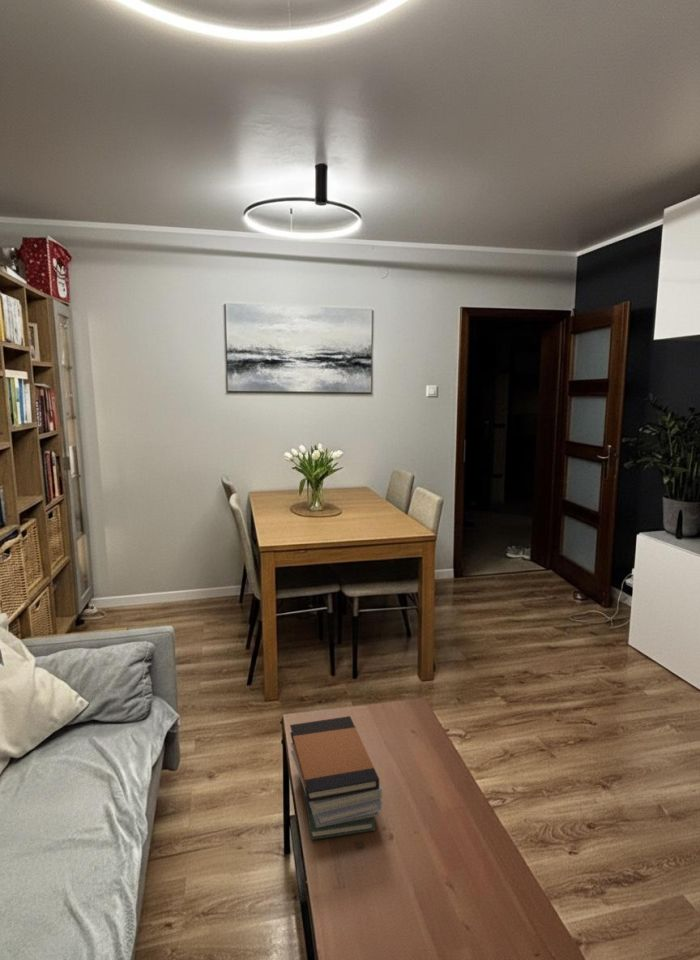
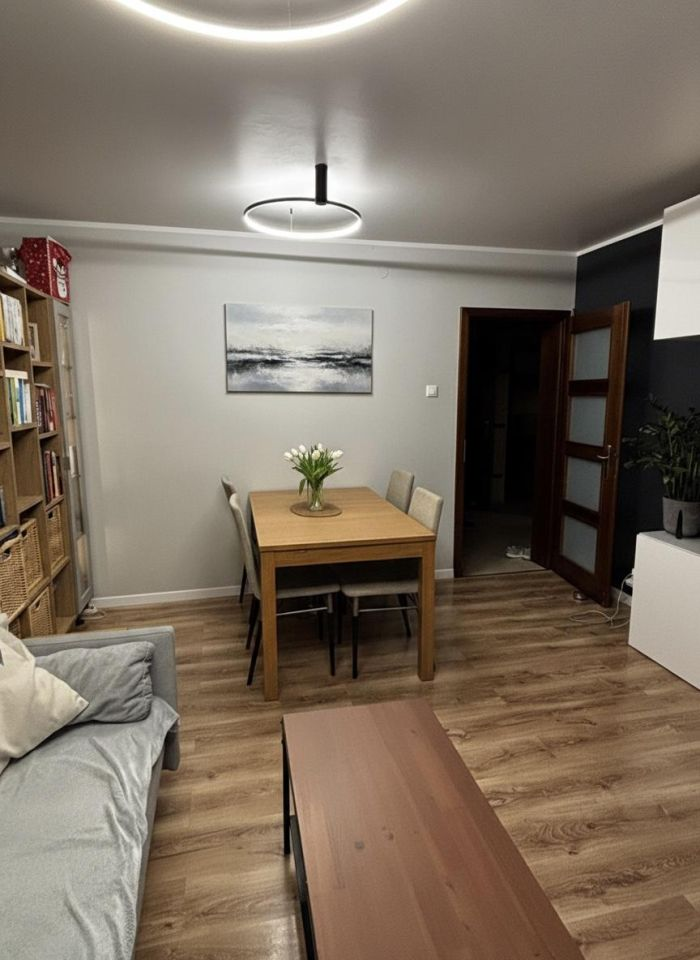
- book stack (333, 774)
